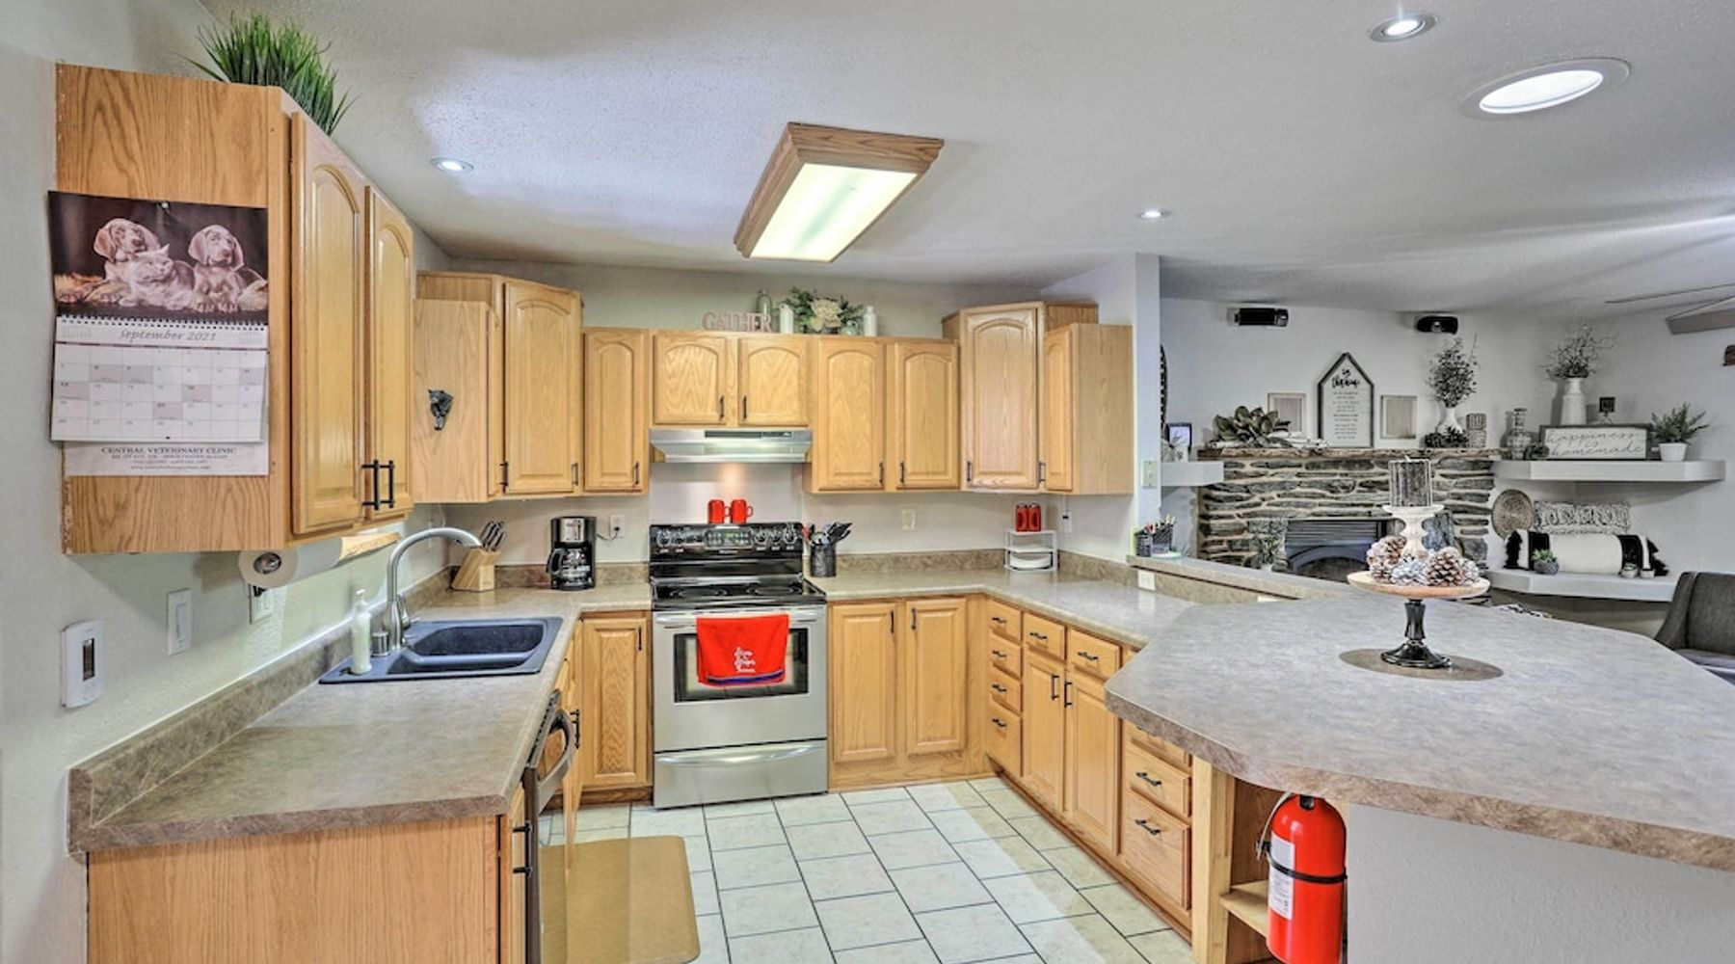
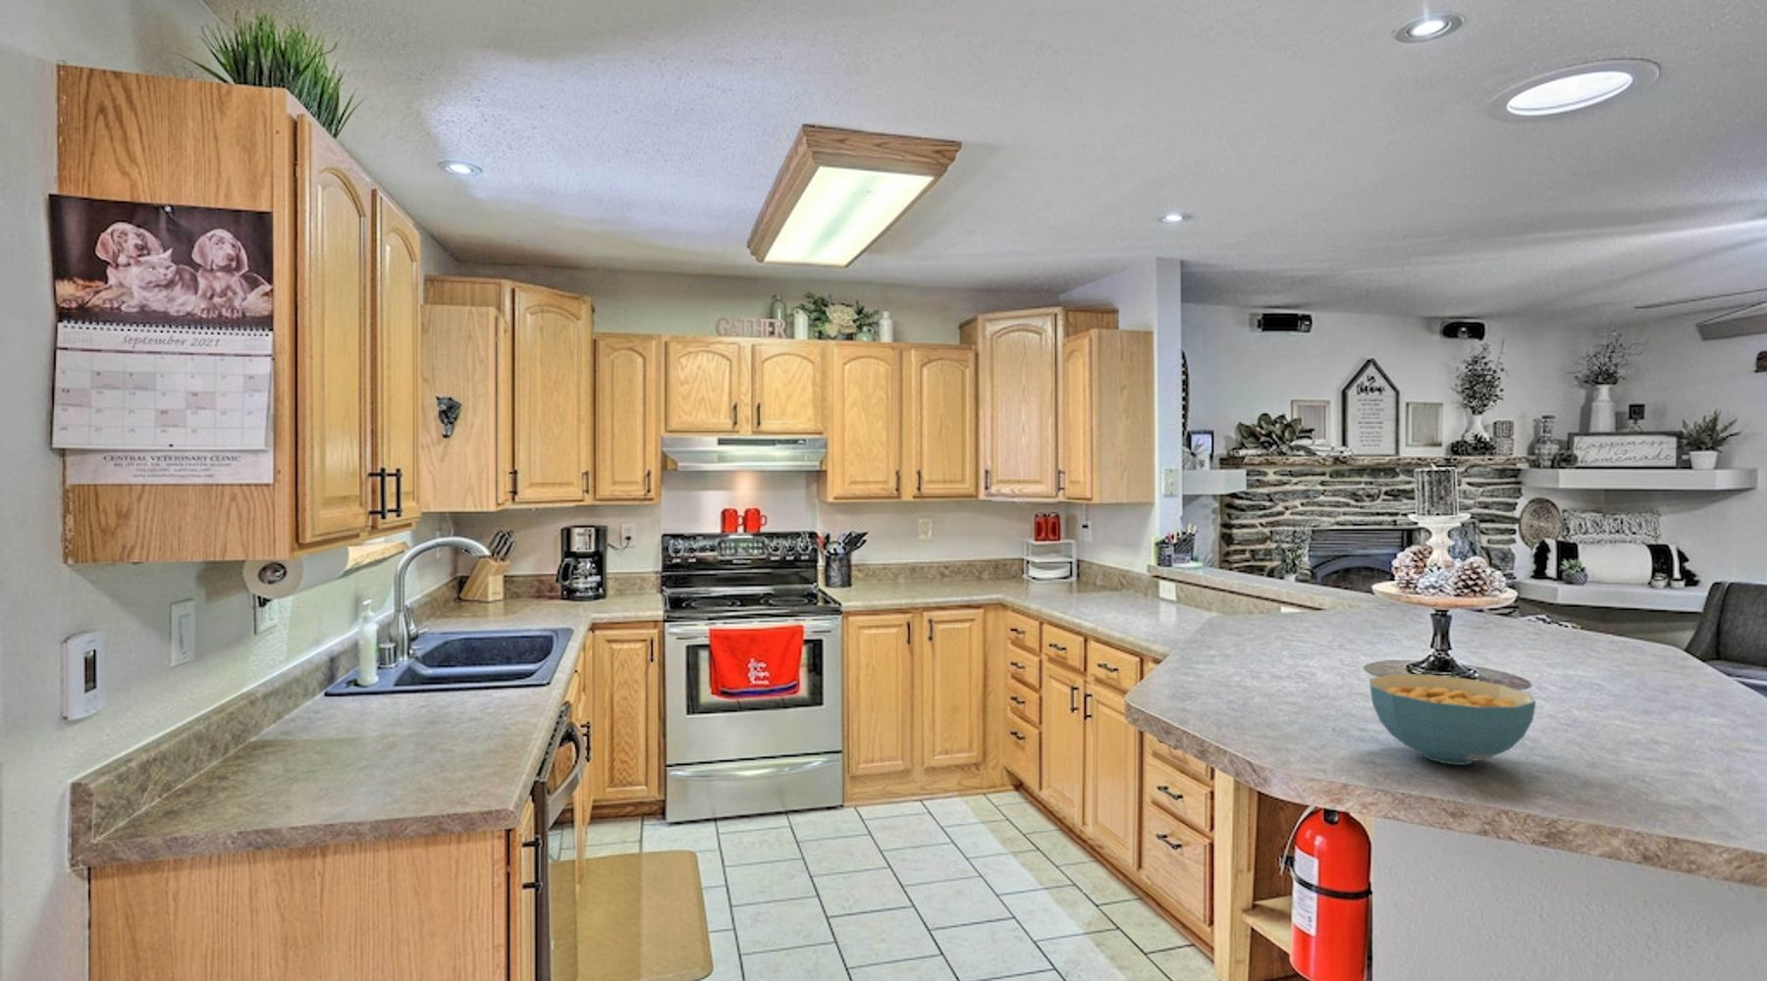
+ cereal bowl (1447, 722)
